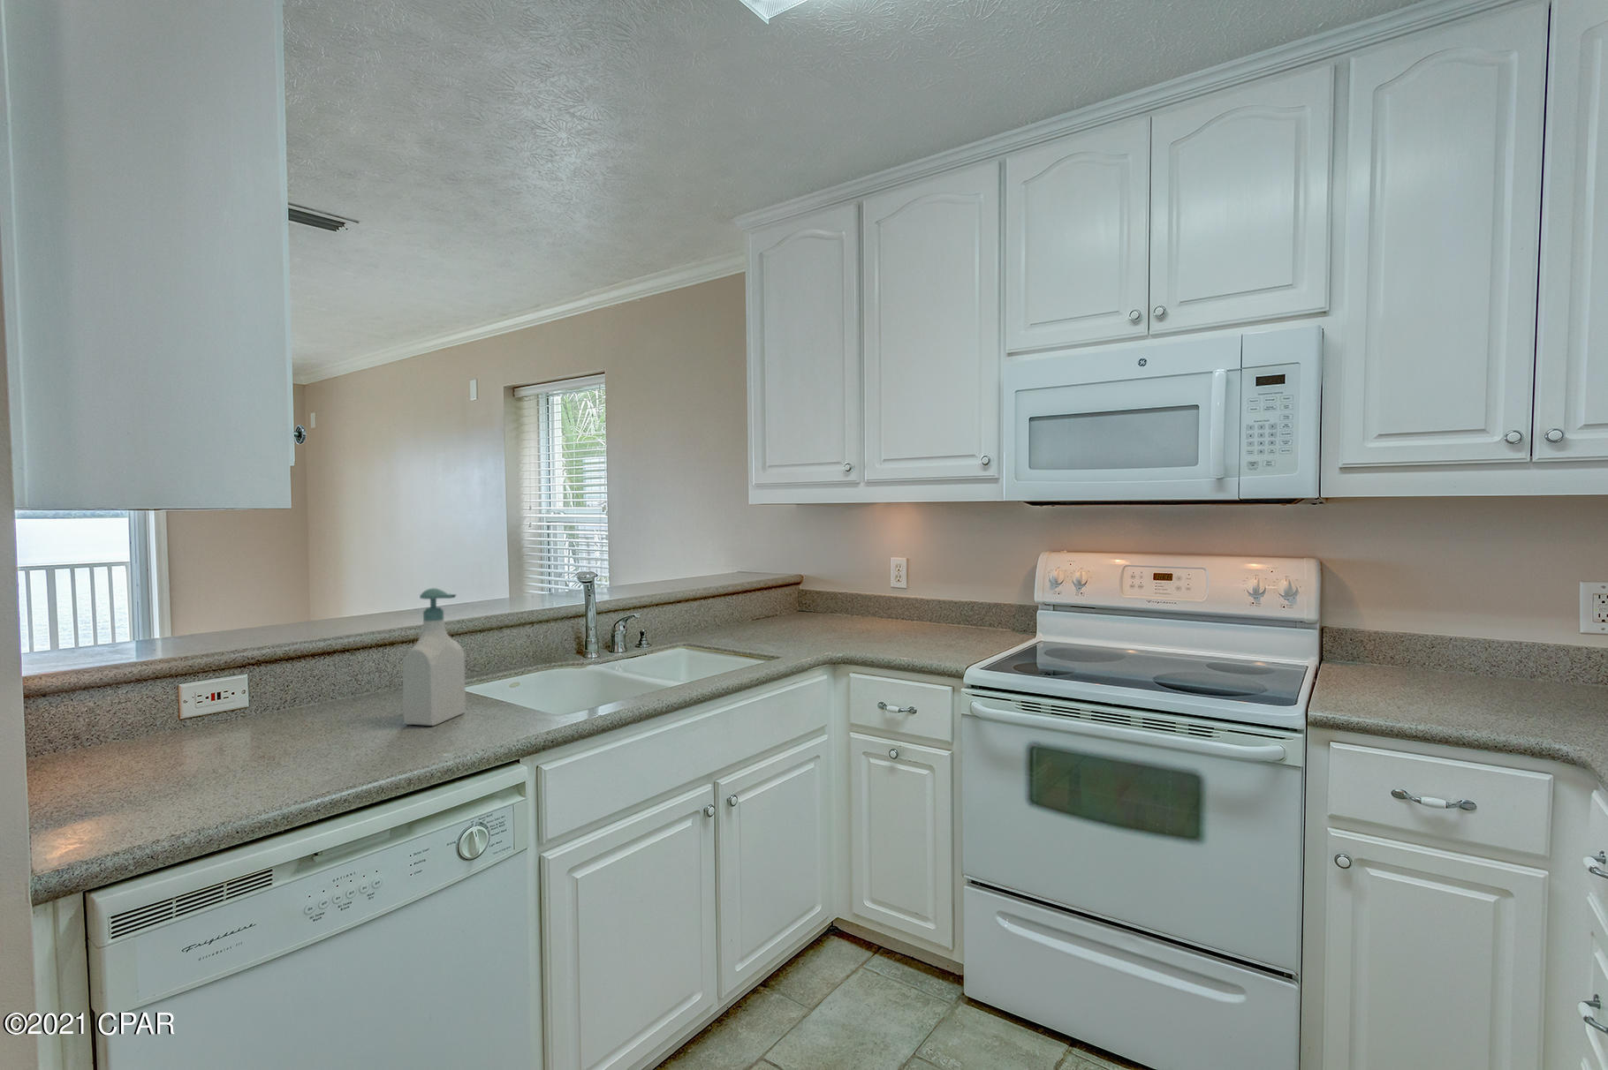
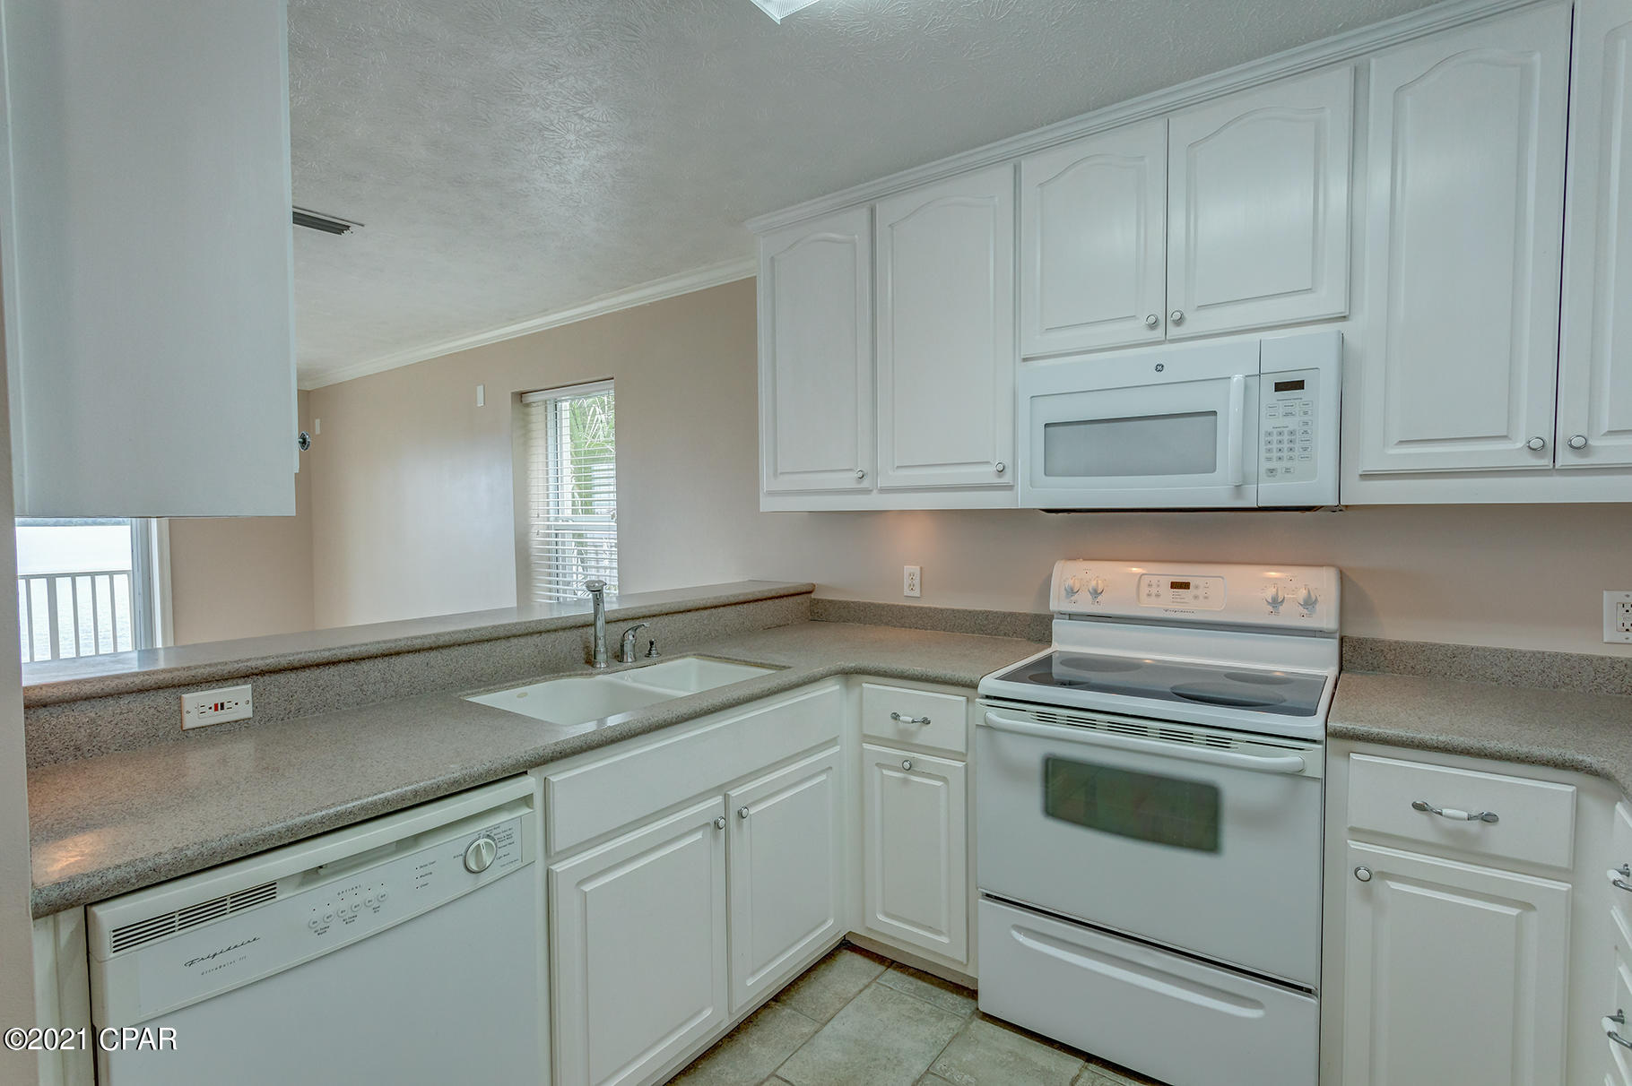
- soap bottle (437, 653)
